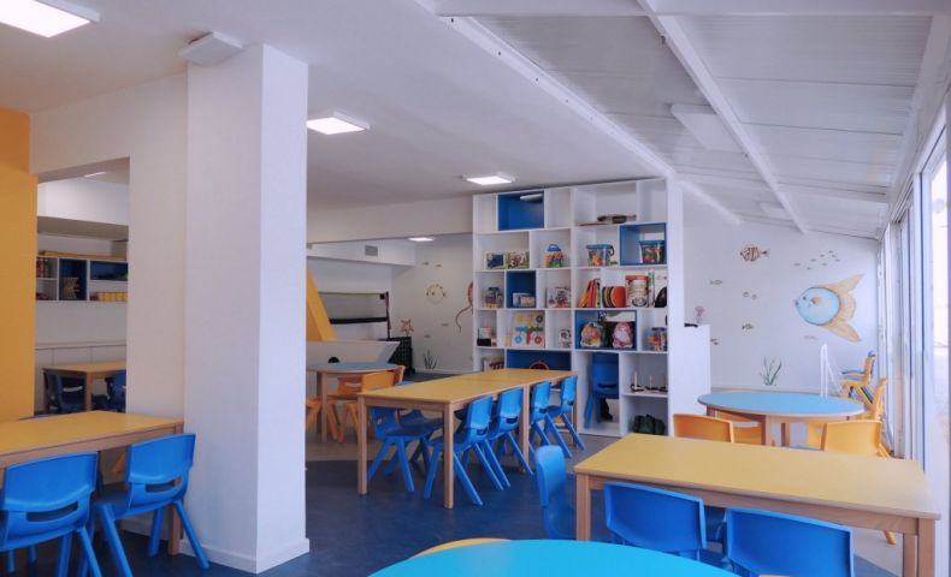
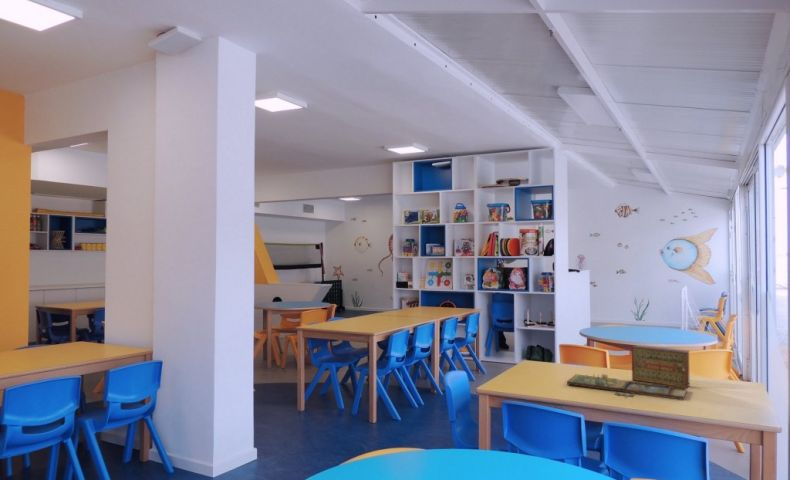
+ board game (632, 369)
